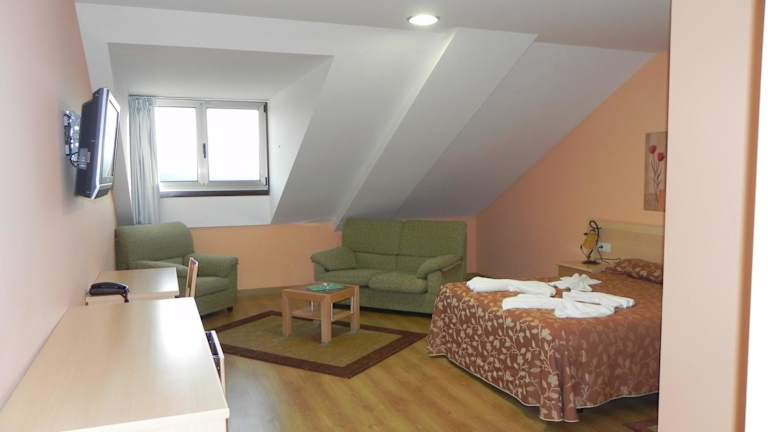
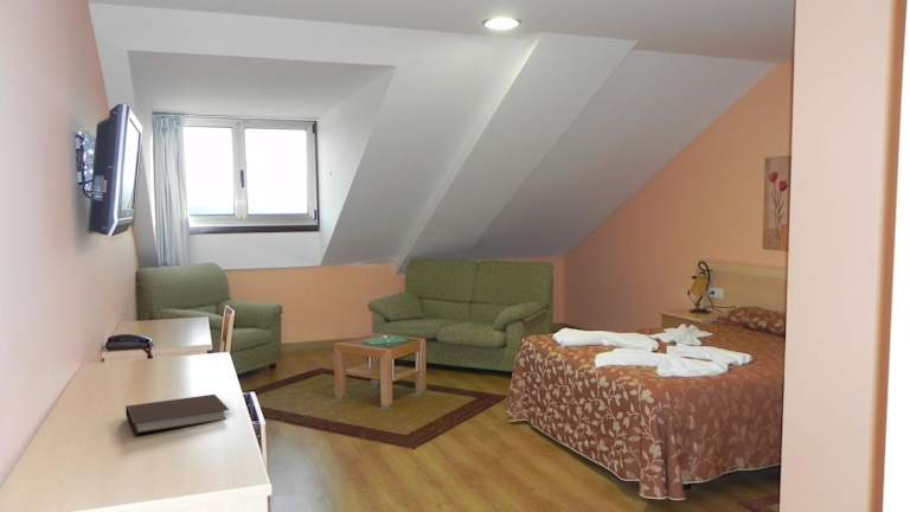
+ notebook (177, 411)
